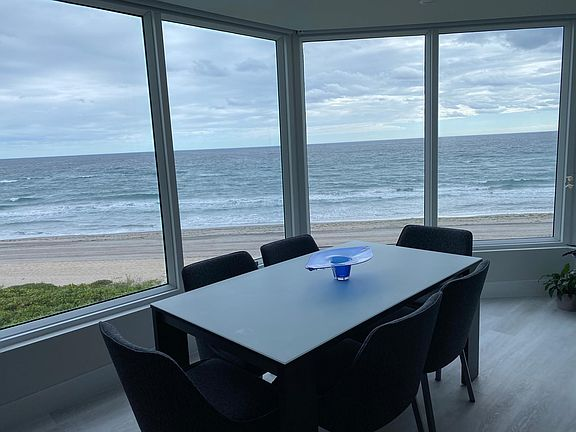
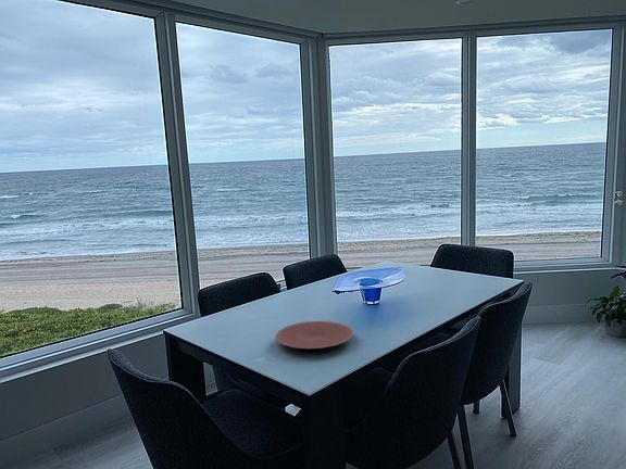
+ plate (314, 337)
